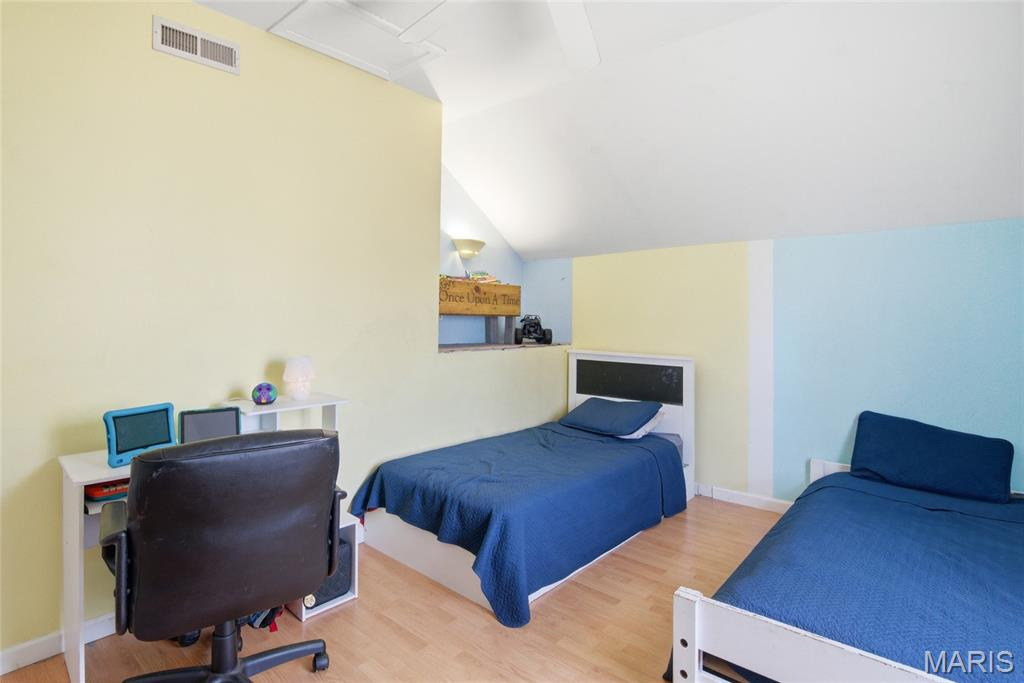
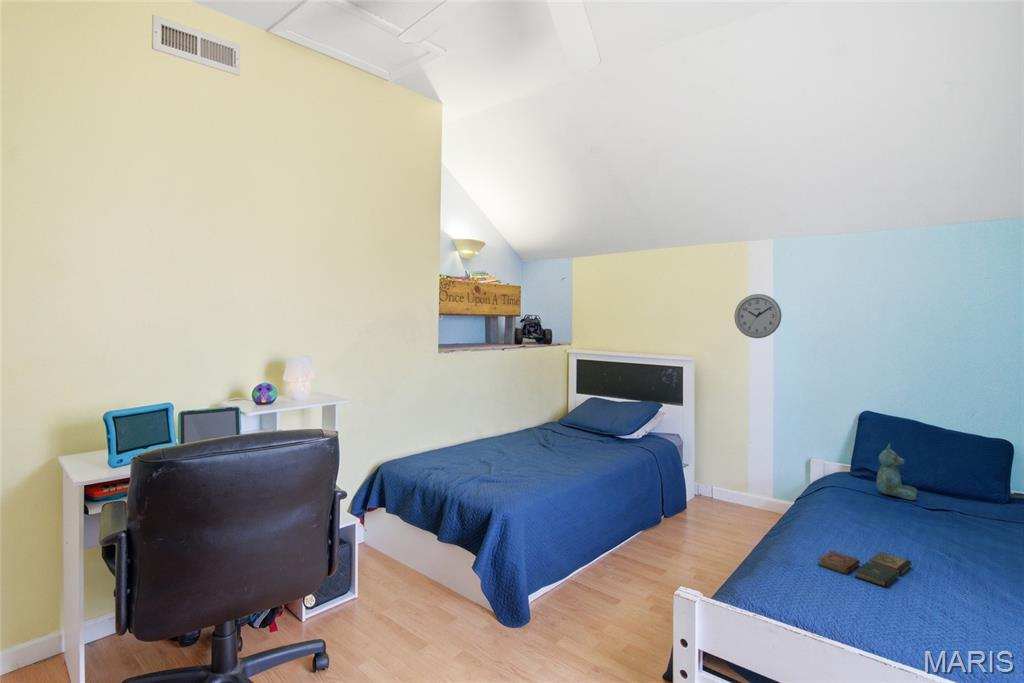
+ stuffed bear (896, 470)
+ book (865, 563)
+ wall clock (757, 316)
